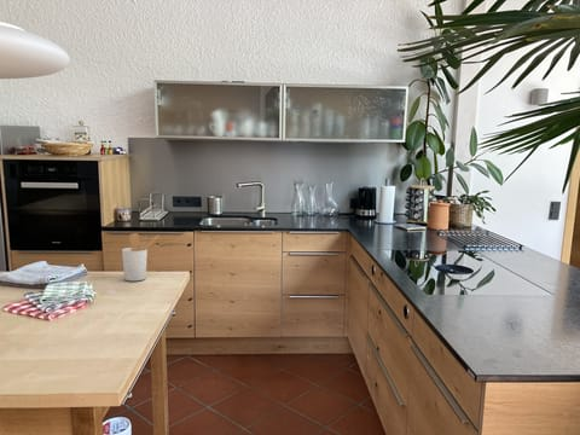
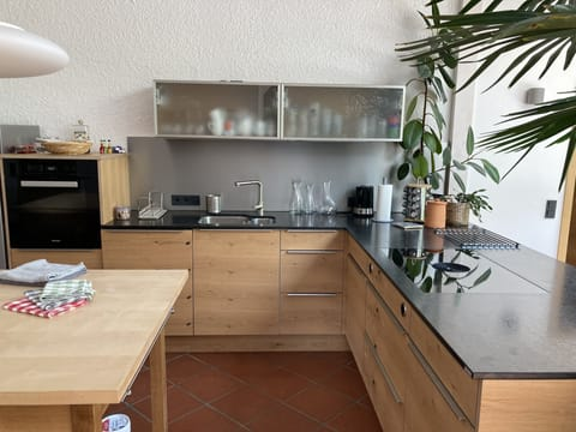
- utensil holder (141, 256)
